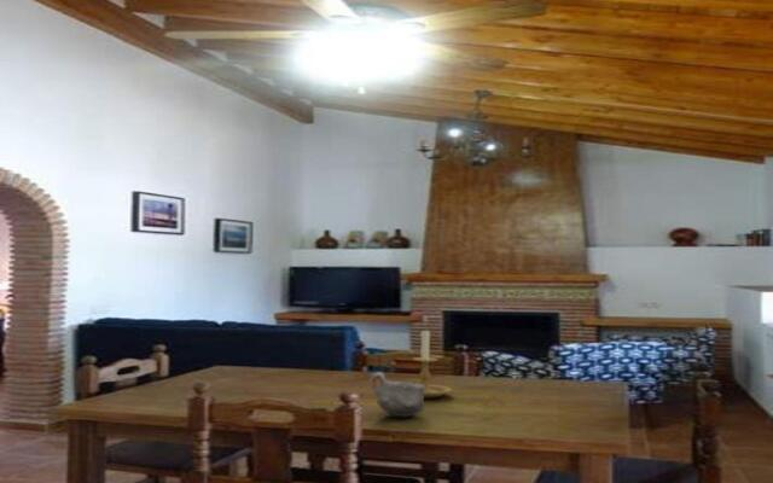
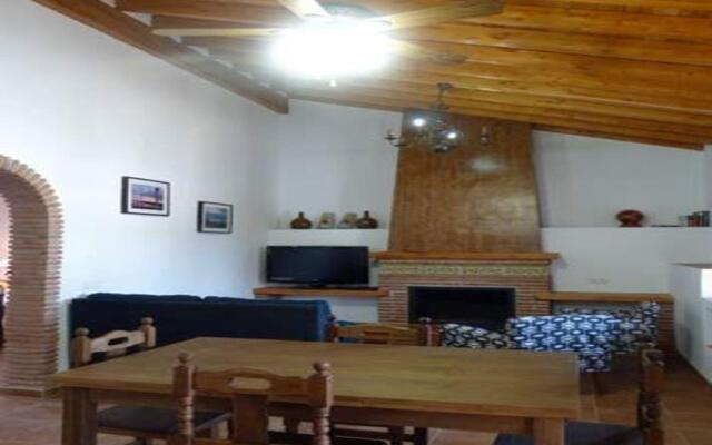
- candle holder (424, 361)
- bowl (396, 395)
